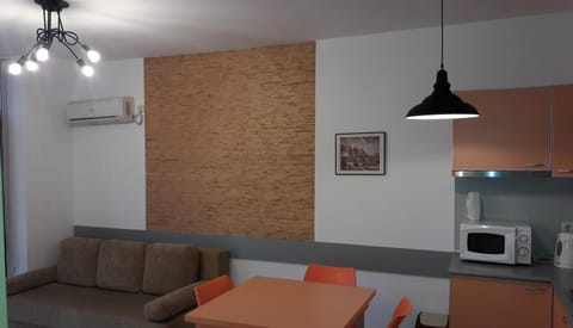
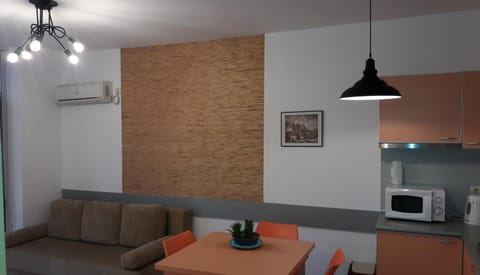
+ potted plant (243, 231)
